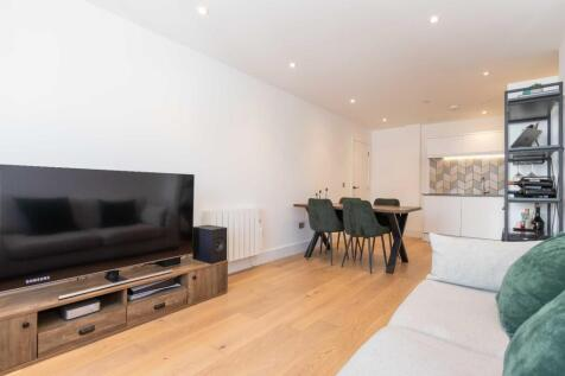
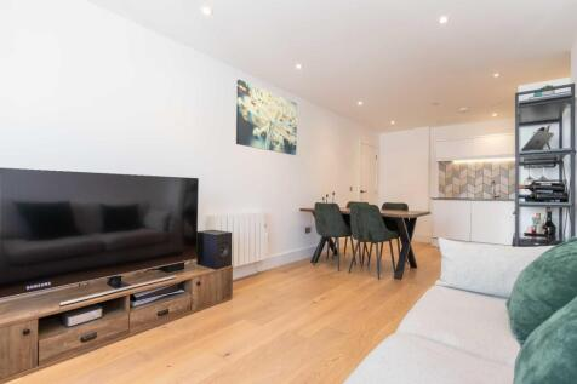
+ wall art (269, 121)
